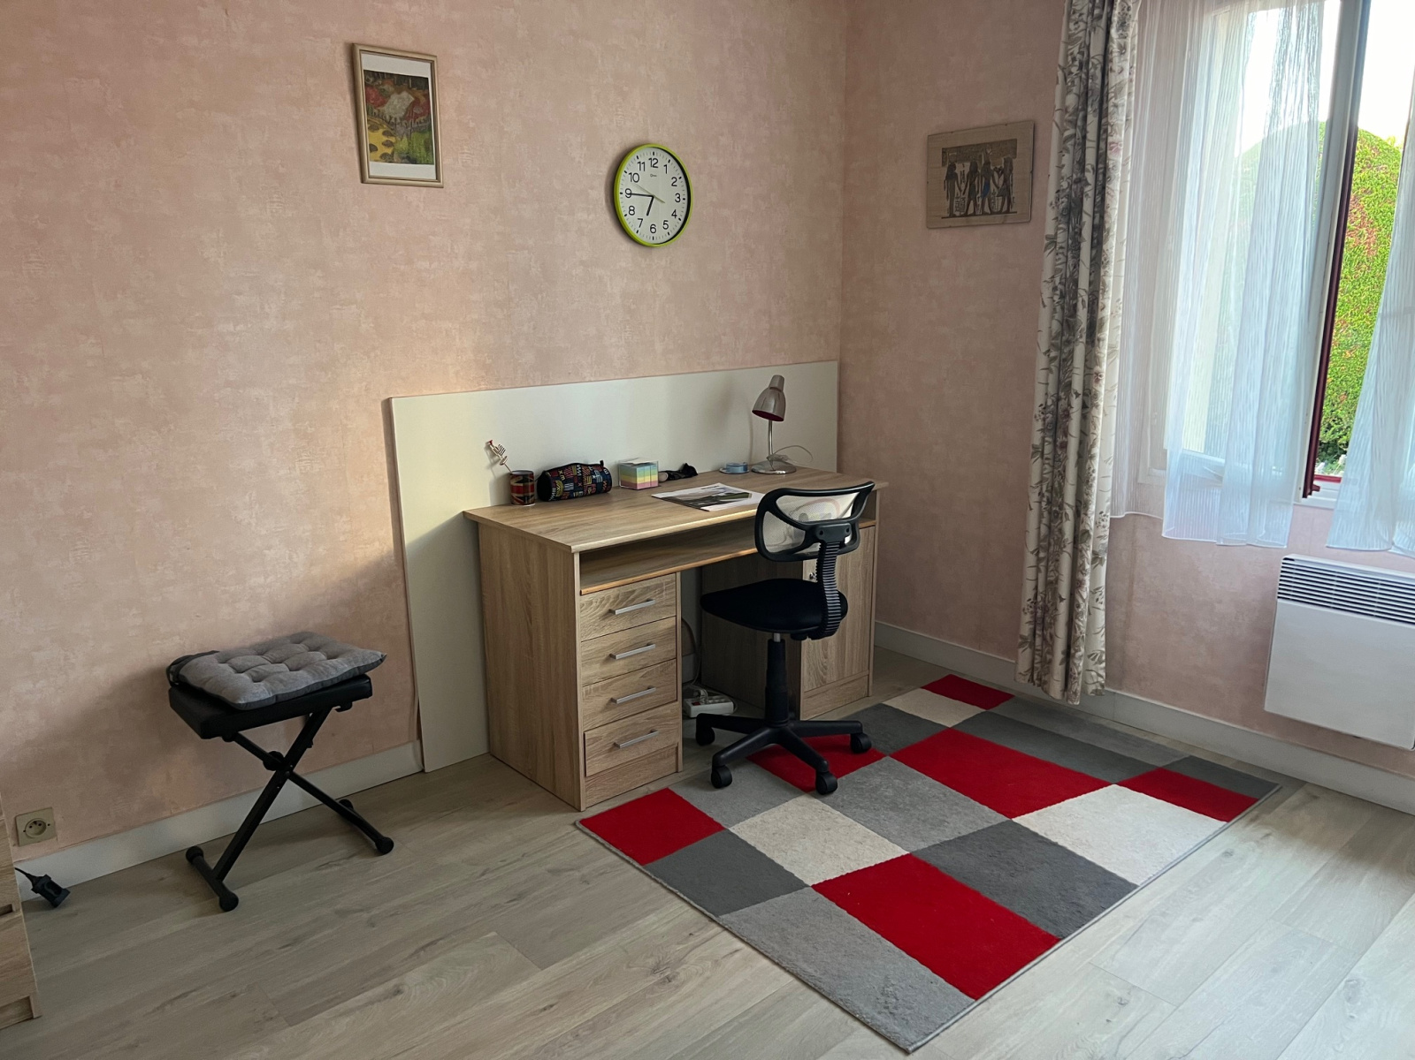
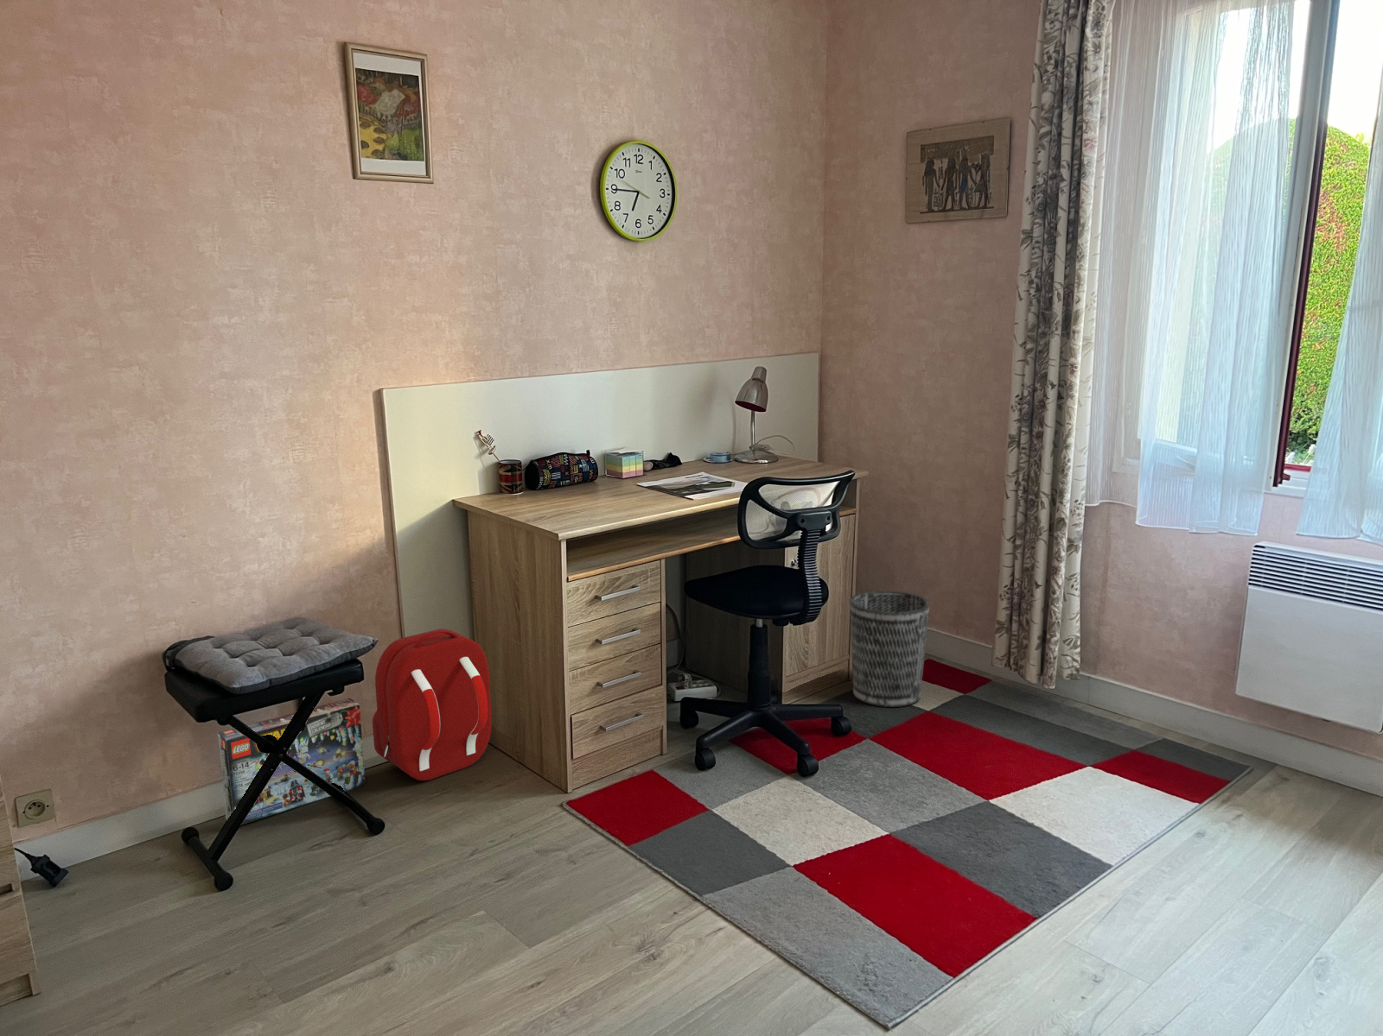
+ backpack (433, 700)
+ box (295, 758)
+ wastebasket (888, 648)
